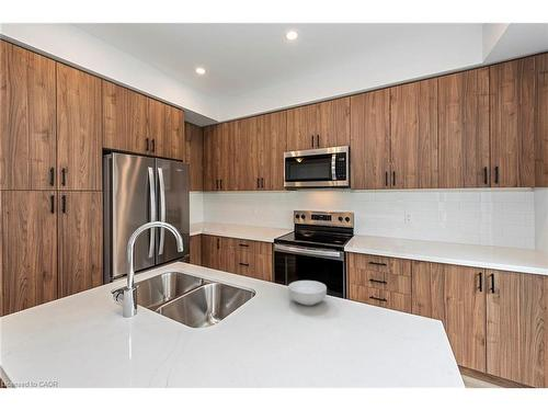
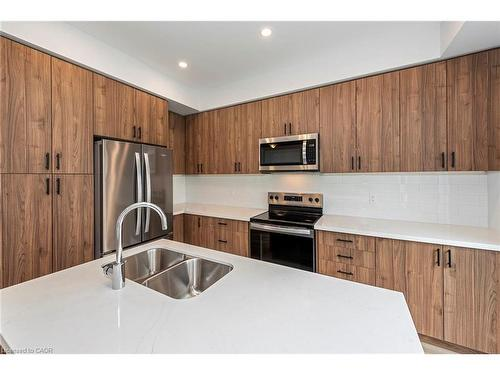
- cereal bowl (307, 294)
